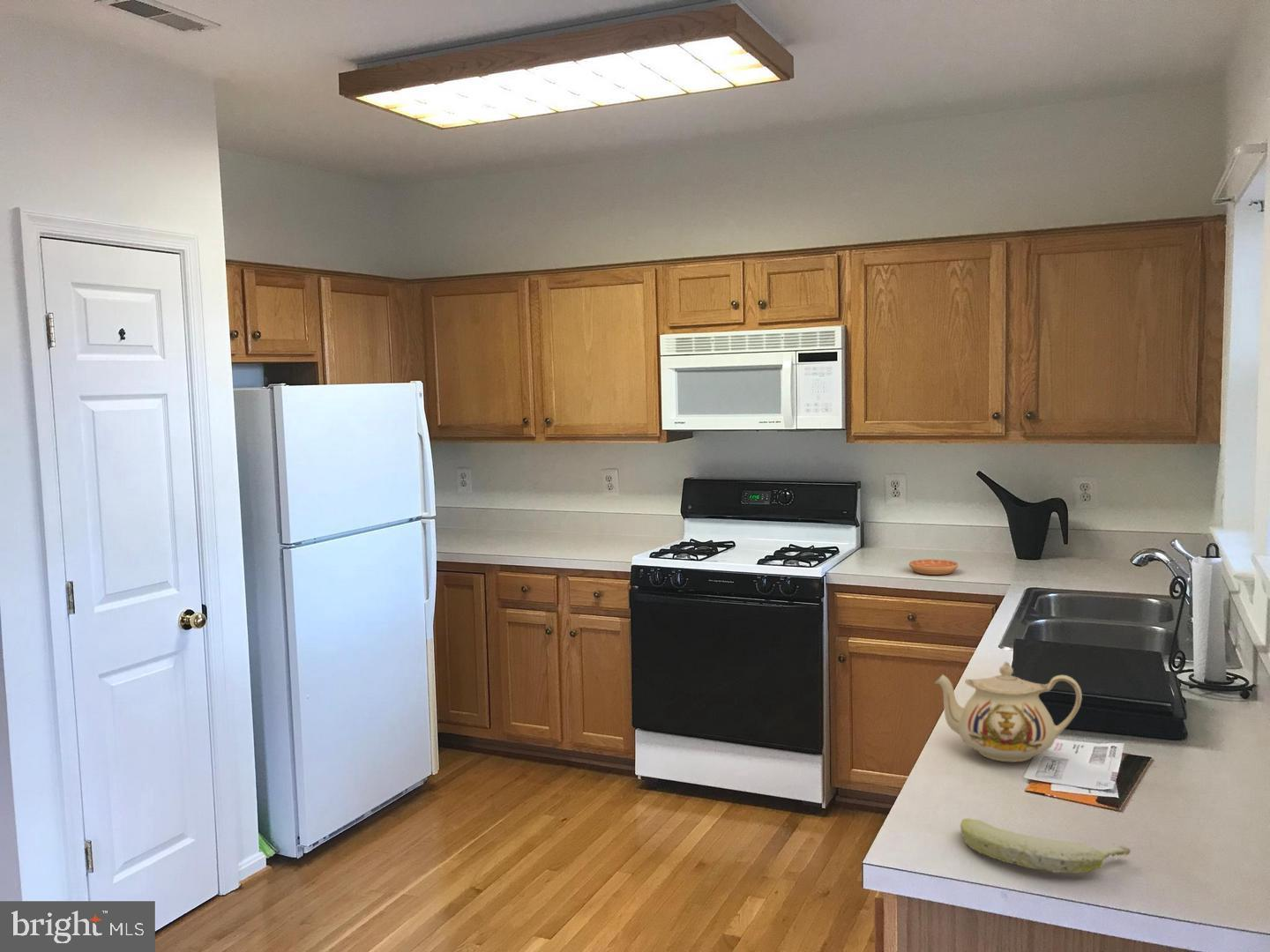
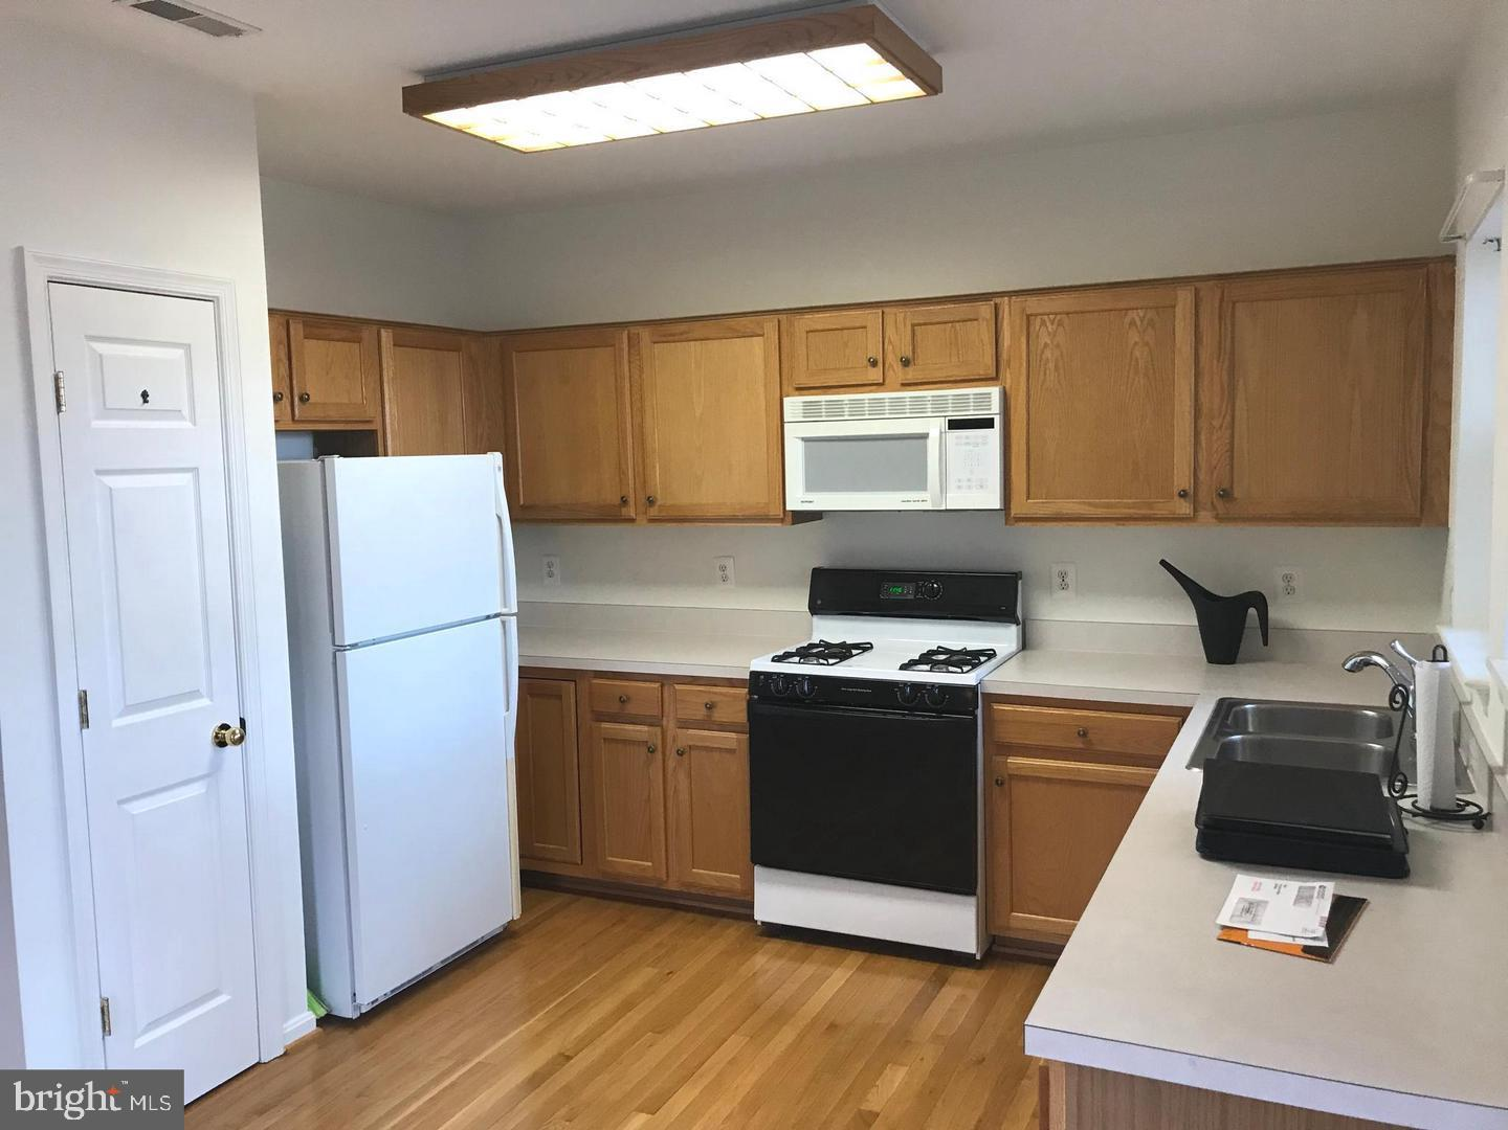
- teapot (1005, 708)
- saucer (933, 567)
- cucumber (1046, 843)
